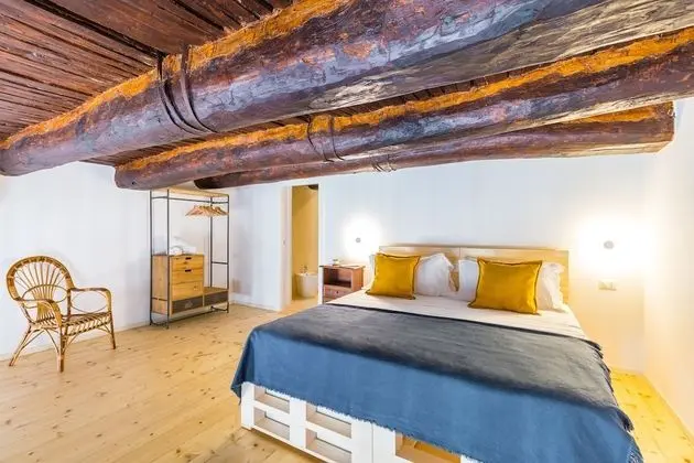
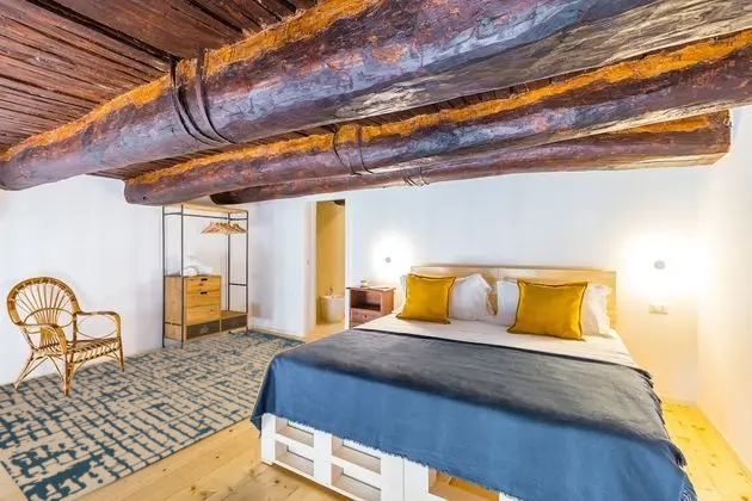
+ rug (197, 372)
